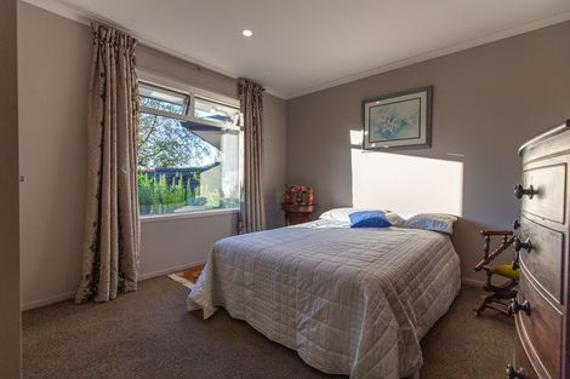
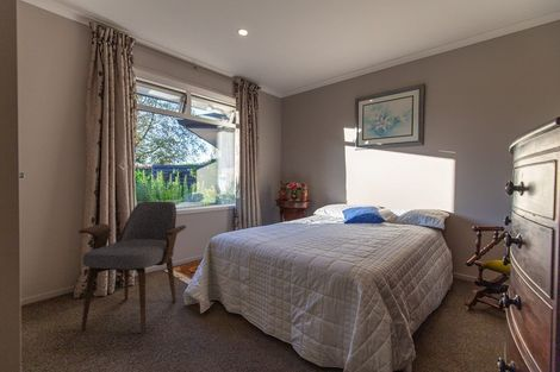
+ armchair (138, 257)
